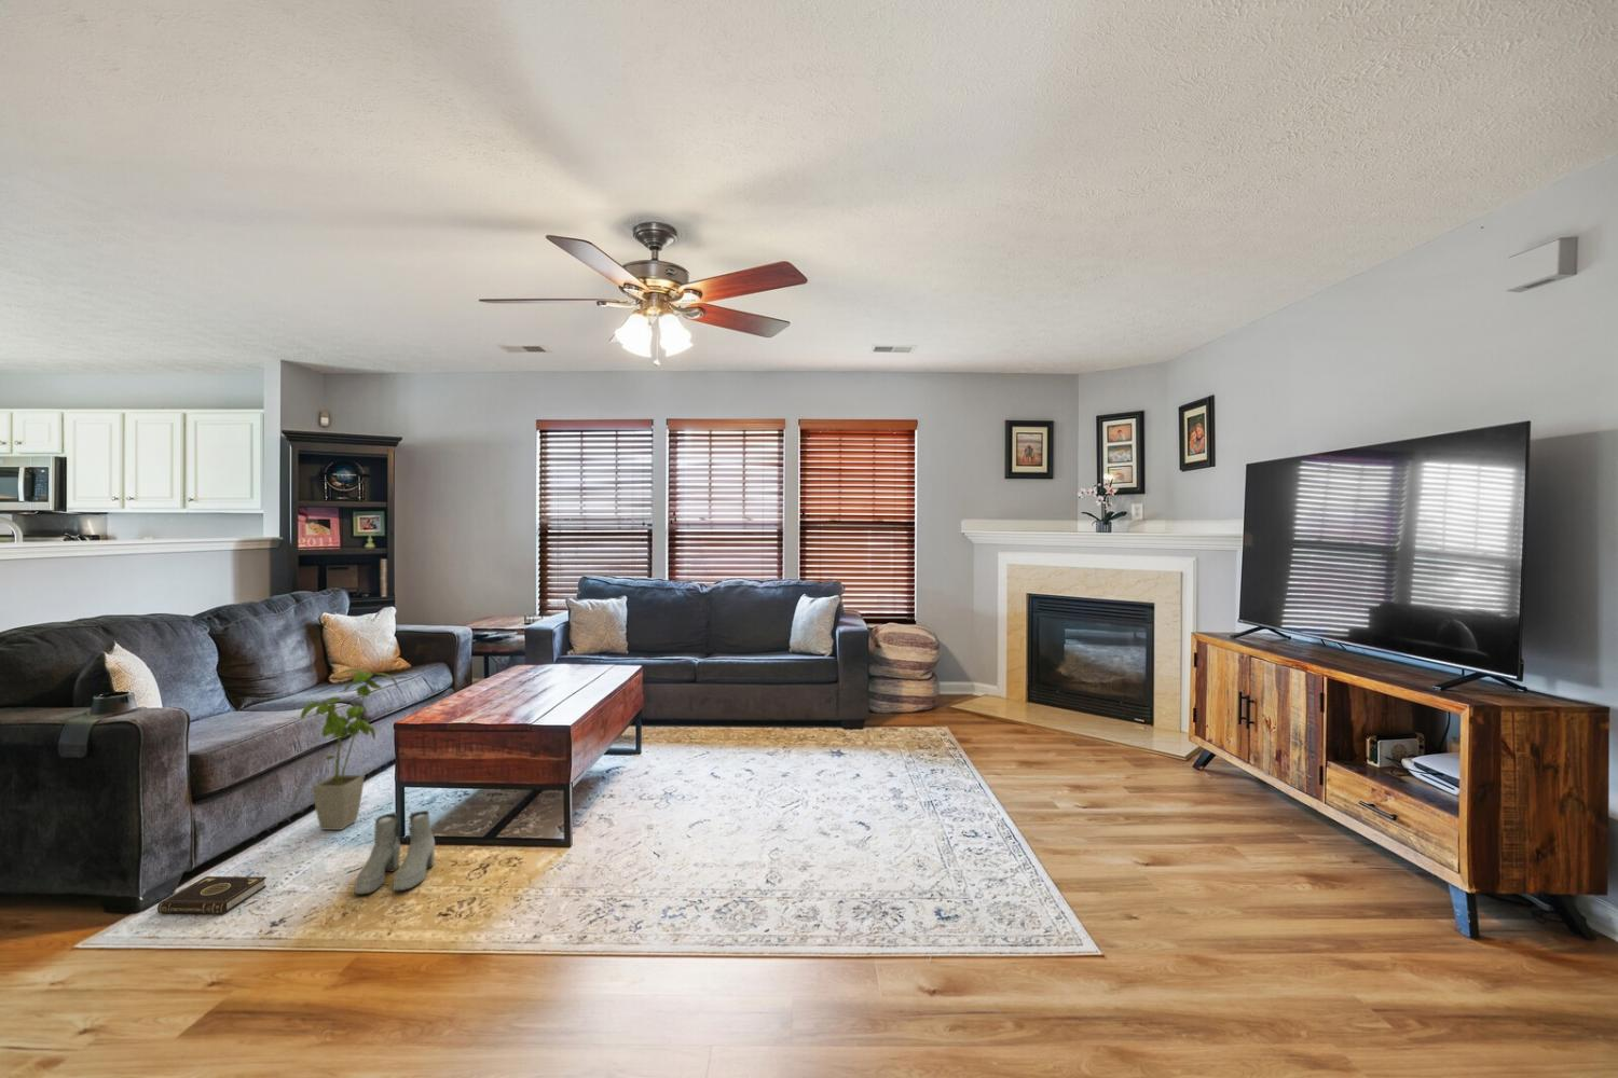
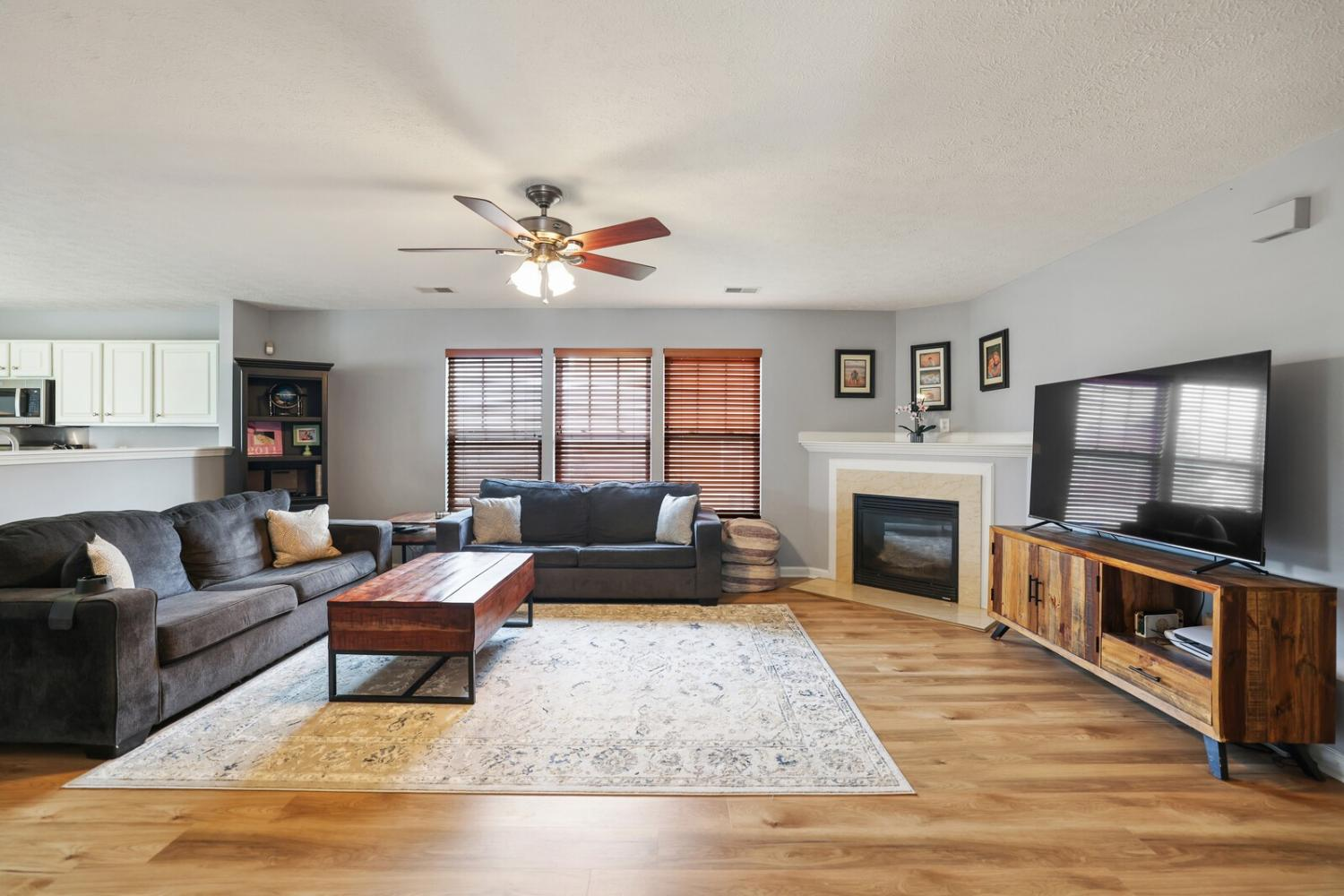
- boots (397, 848)
- house plant (352, 744)
- book (213, 895)
